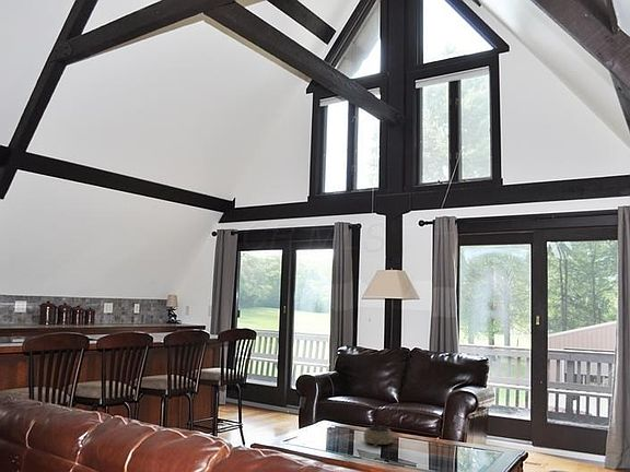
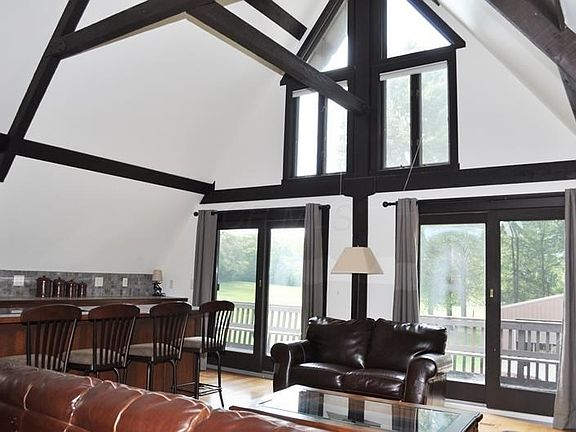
- decorative bowl (377, 436)
